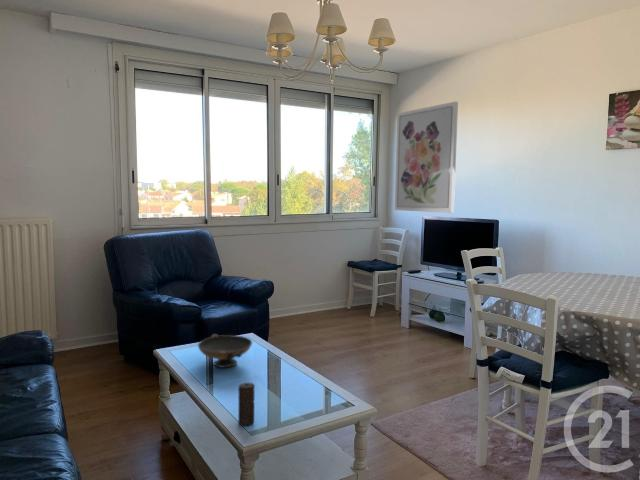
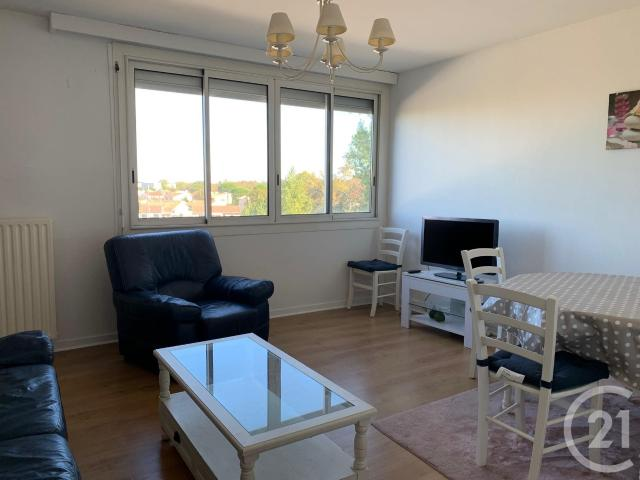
- wall art (424, 160)
- decorative bowl (225, 353)
- candle (246, 403)
